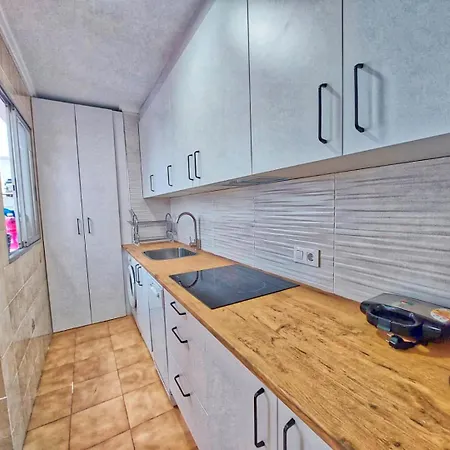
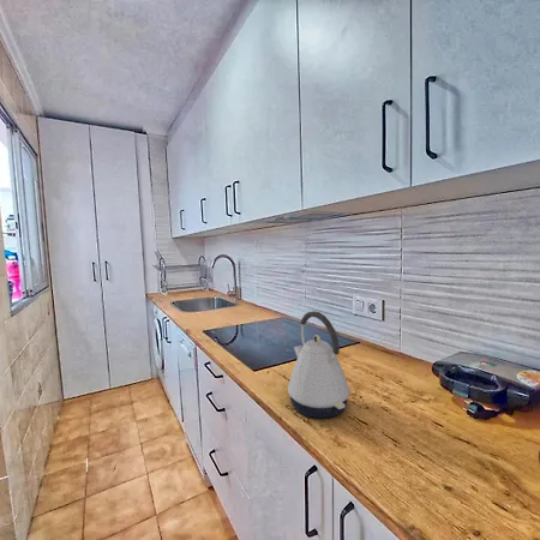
+ kettle (316, 358)
